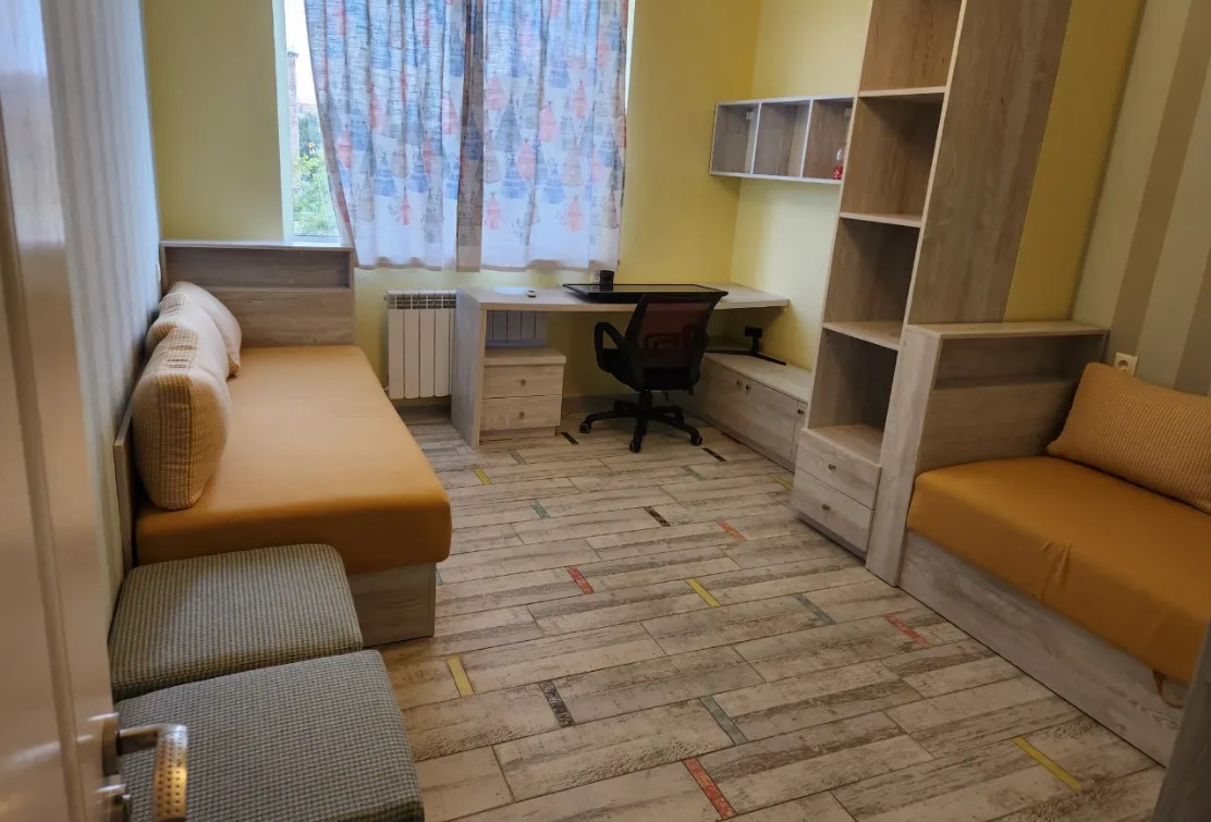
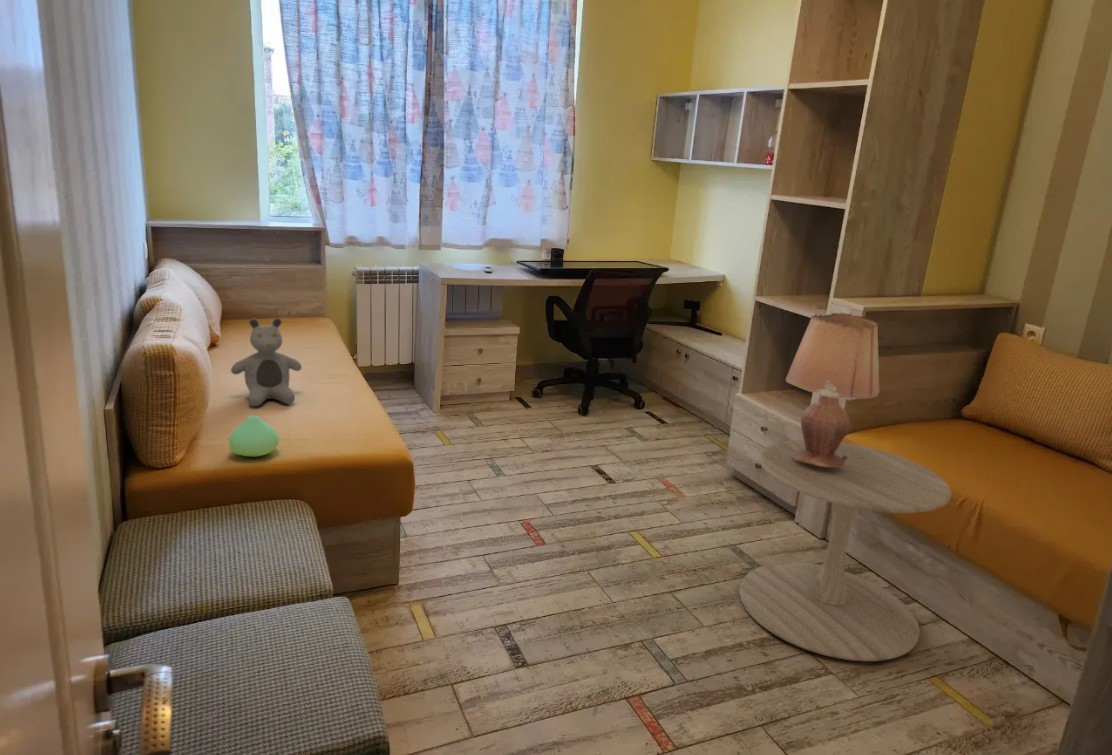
+ teddy bear (268, 360)
+ side table (838, 541)
+ plush toy (253, 435)
+ lamp (831, 390)
